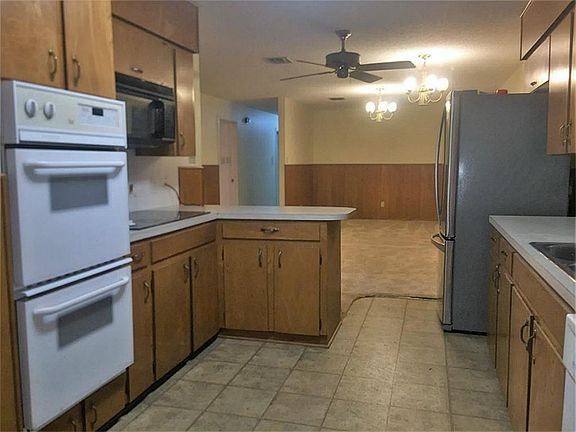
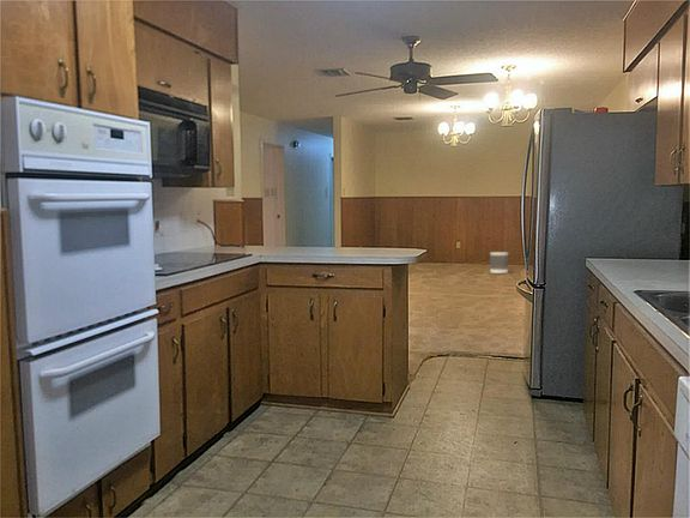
+ wastebasket (498, 263)
